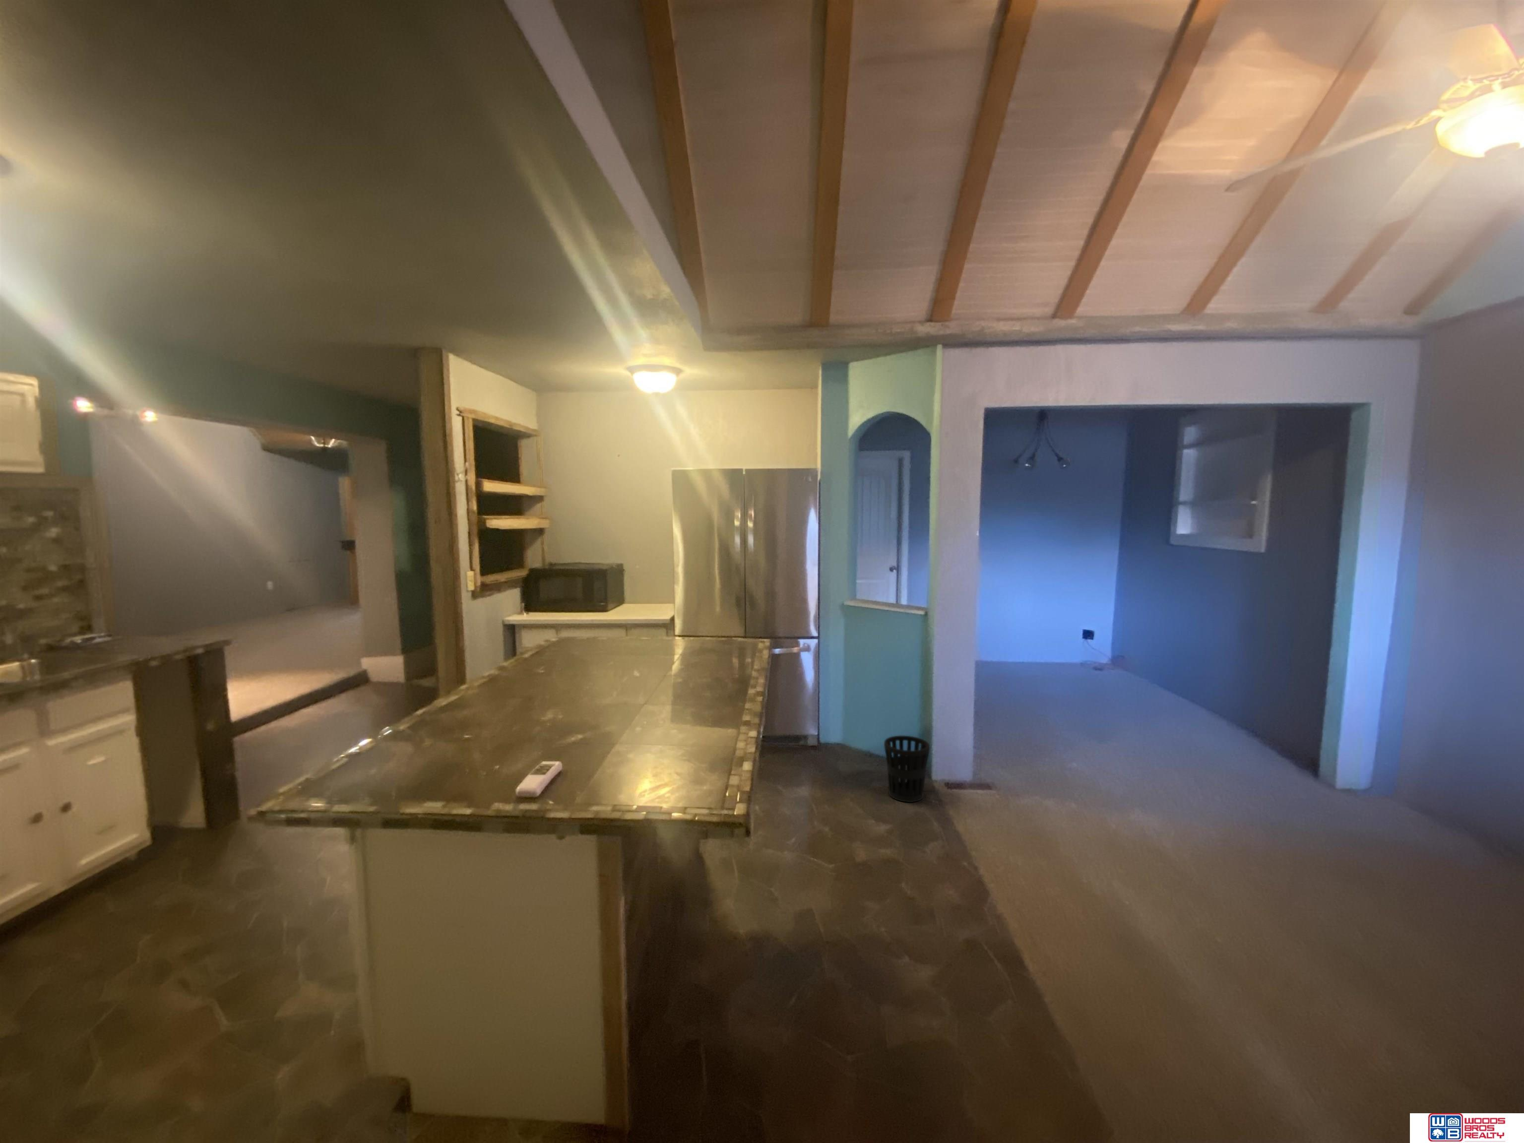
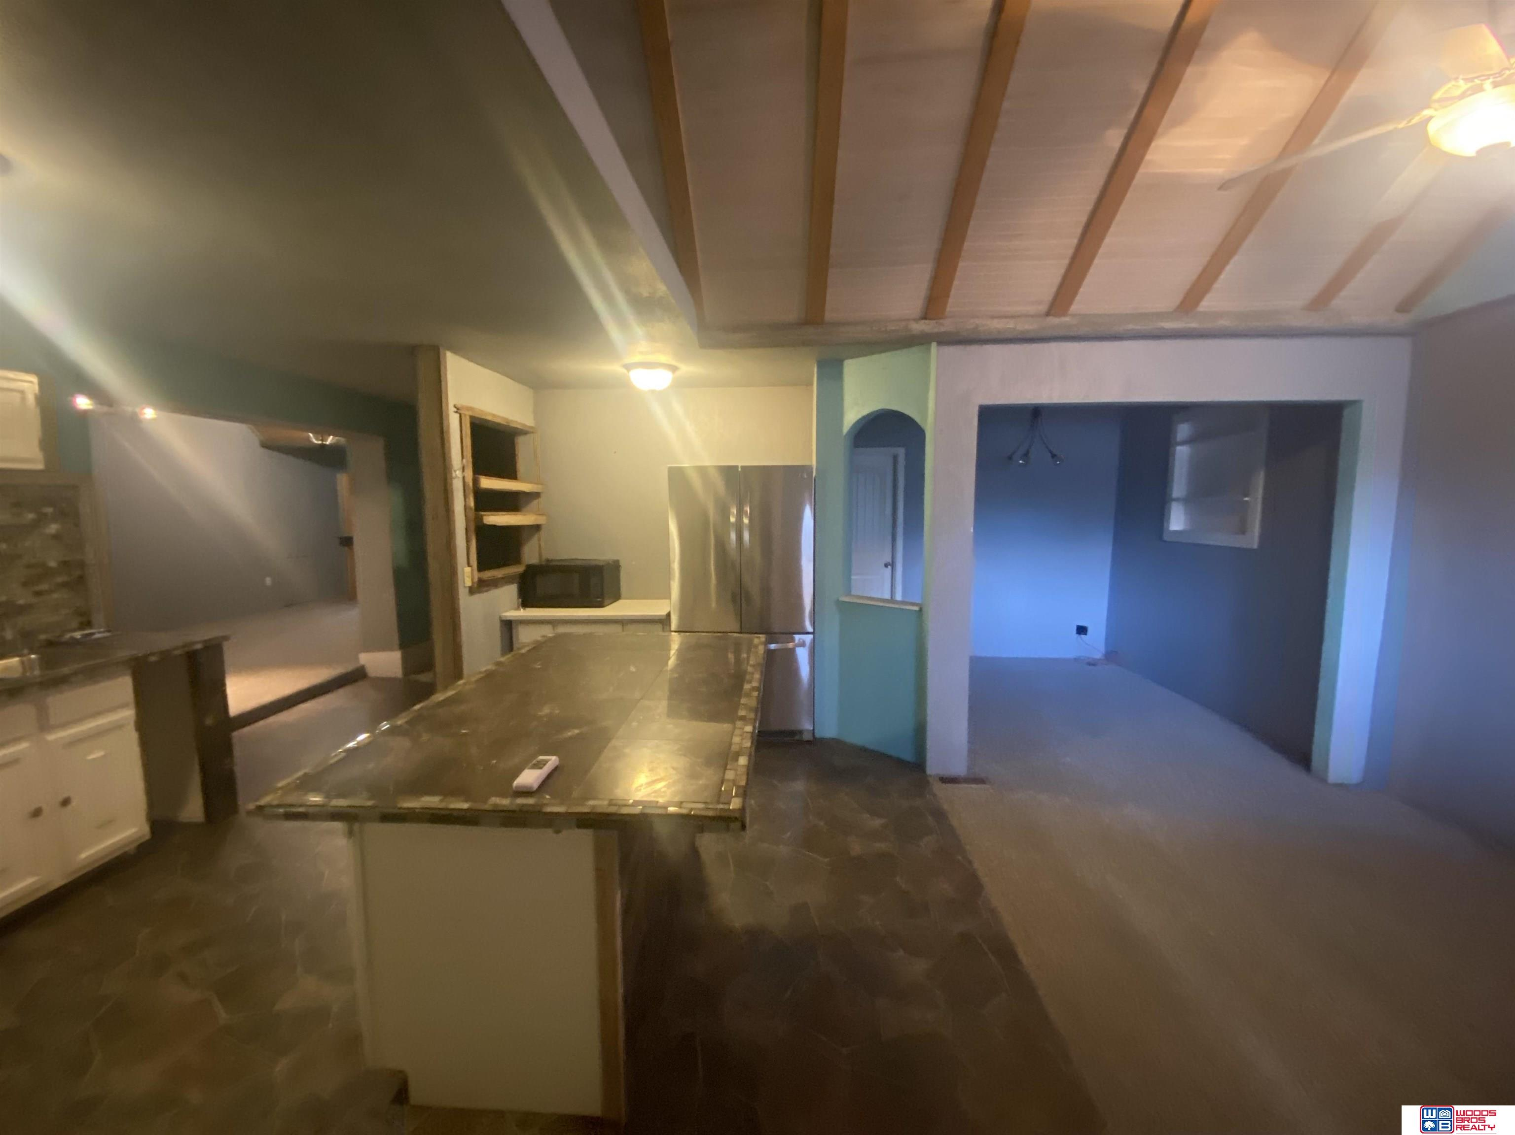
- wastebasket (905, 768)
